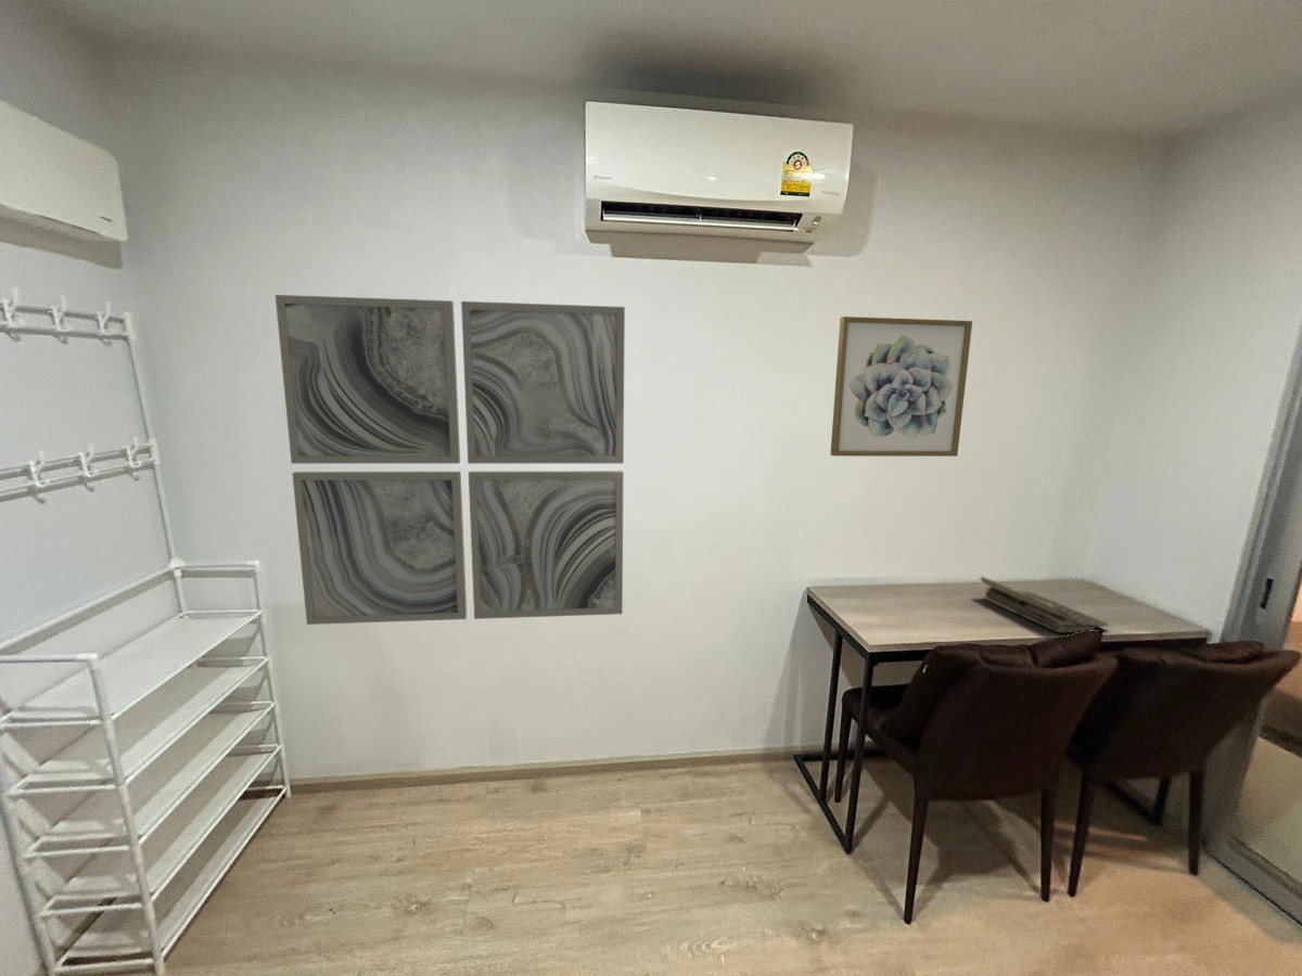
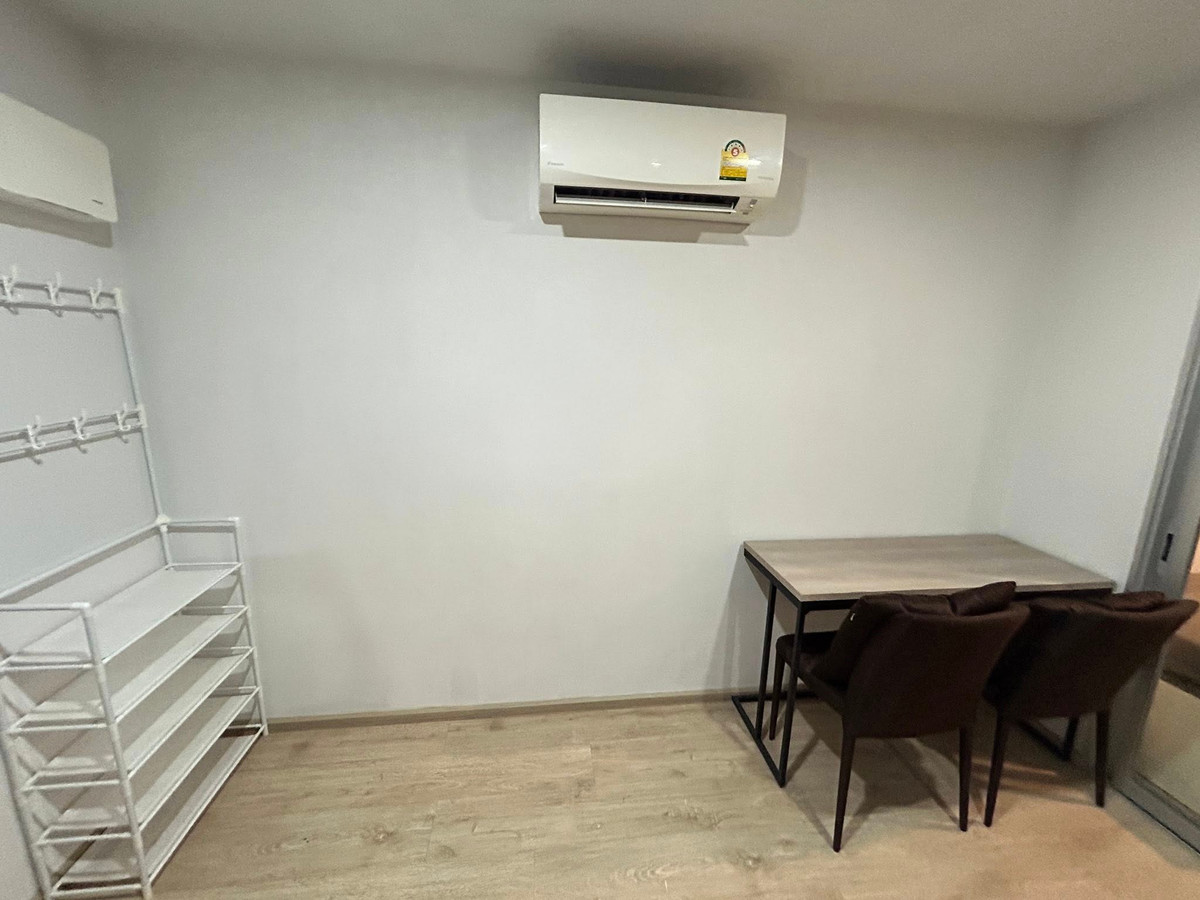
- wall art (460, 472)
- laptop (1041, 600)
- wall art (899, 388)
